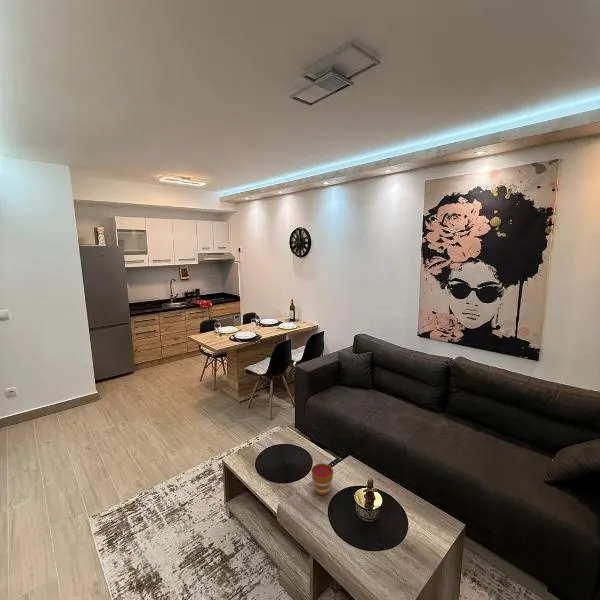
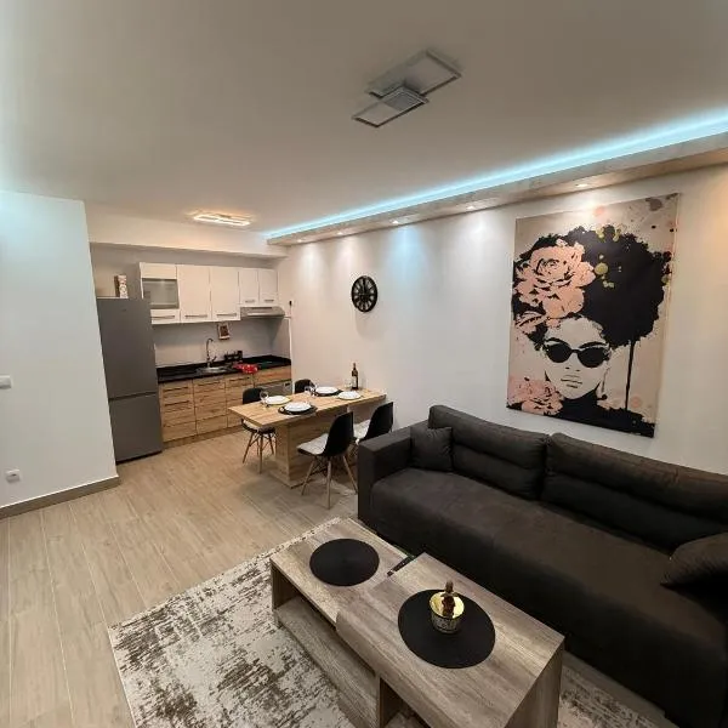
- cup (322, 478)
